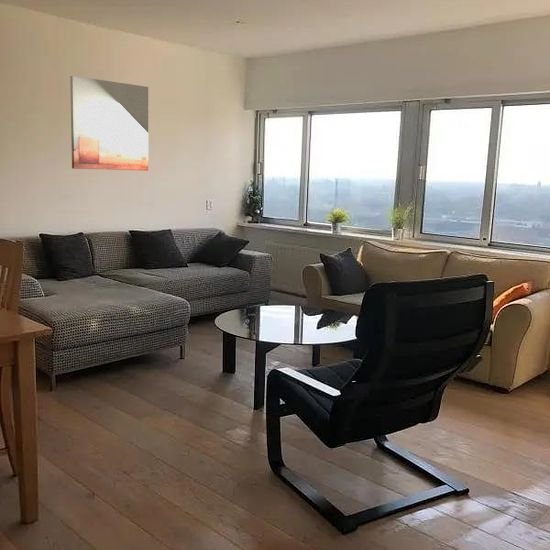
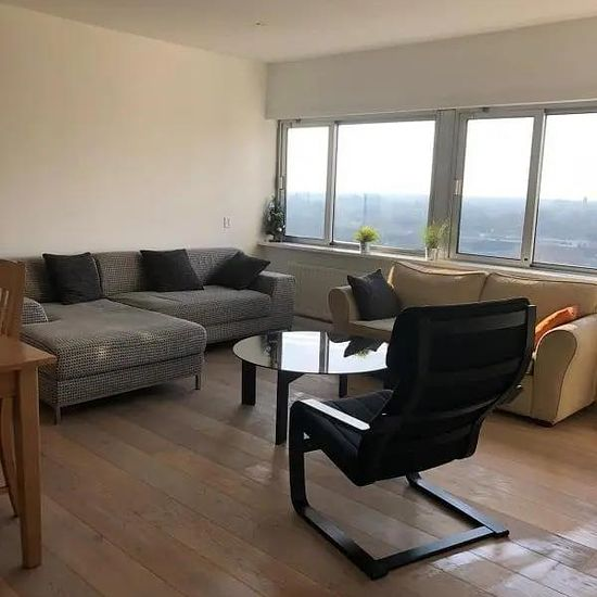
- wall art (111, 126)
